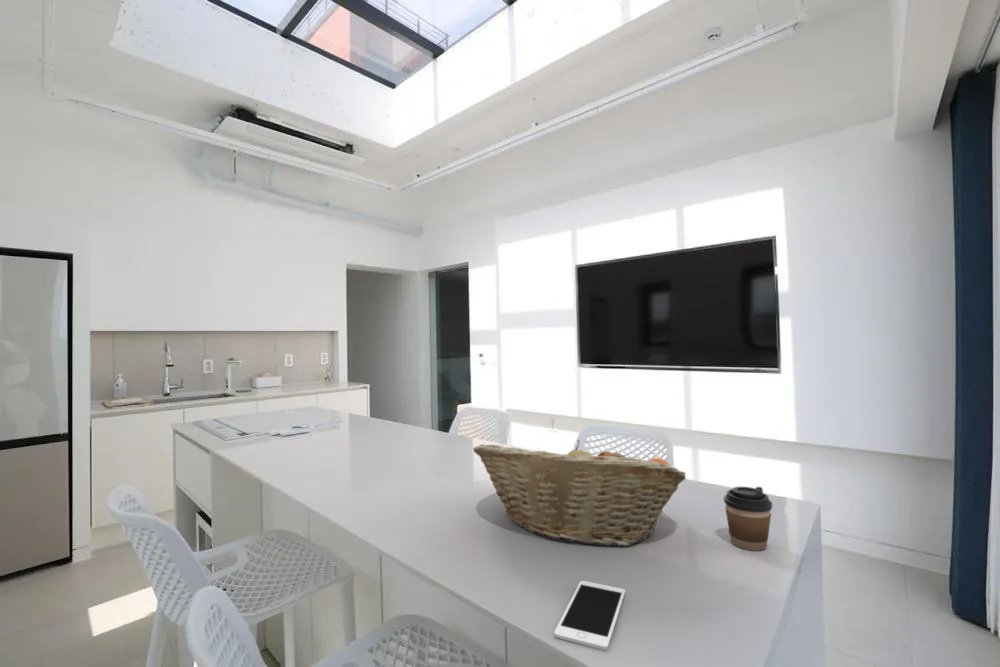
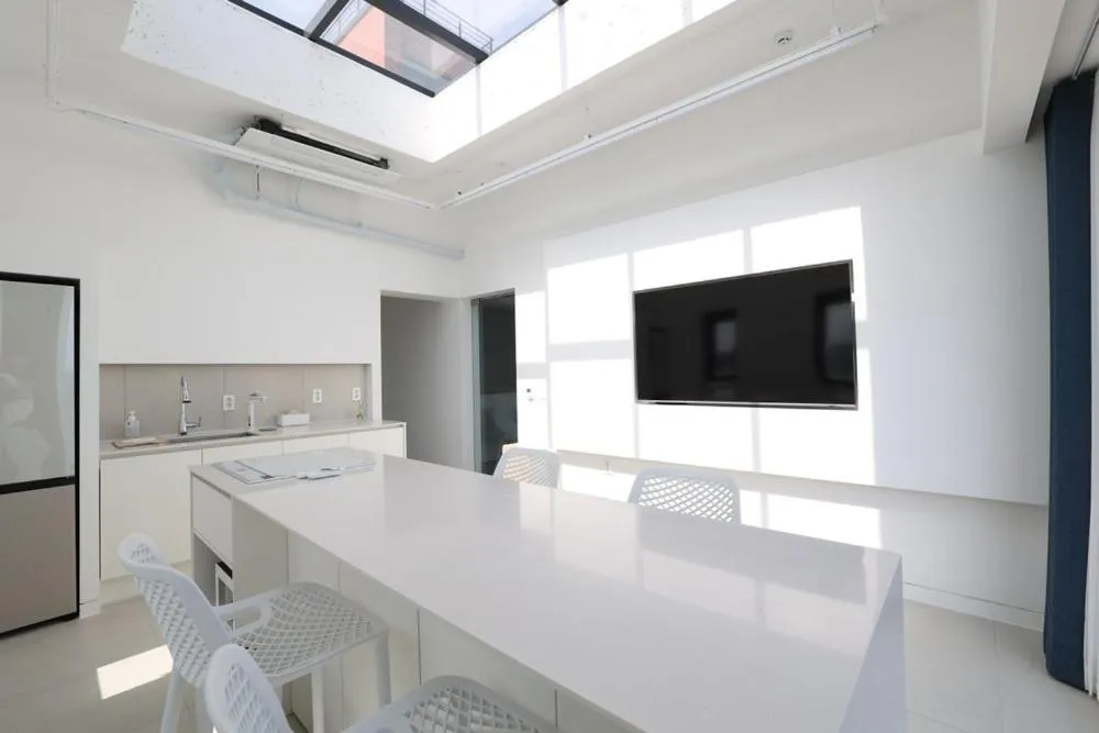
- cell phone (592, 611)
- fruit basket (573, 478)
- coffee cup (747, 515)
